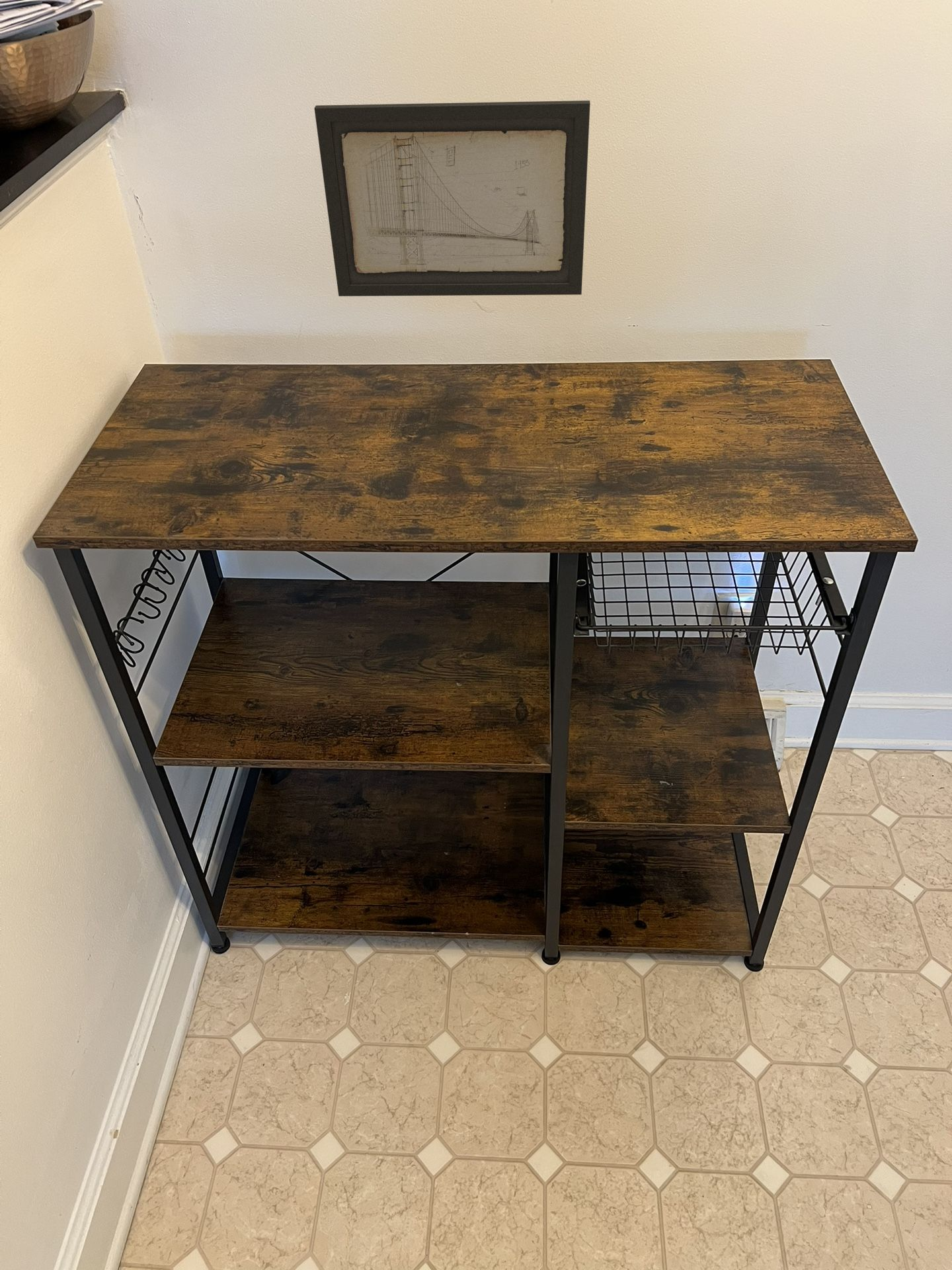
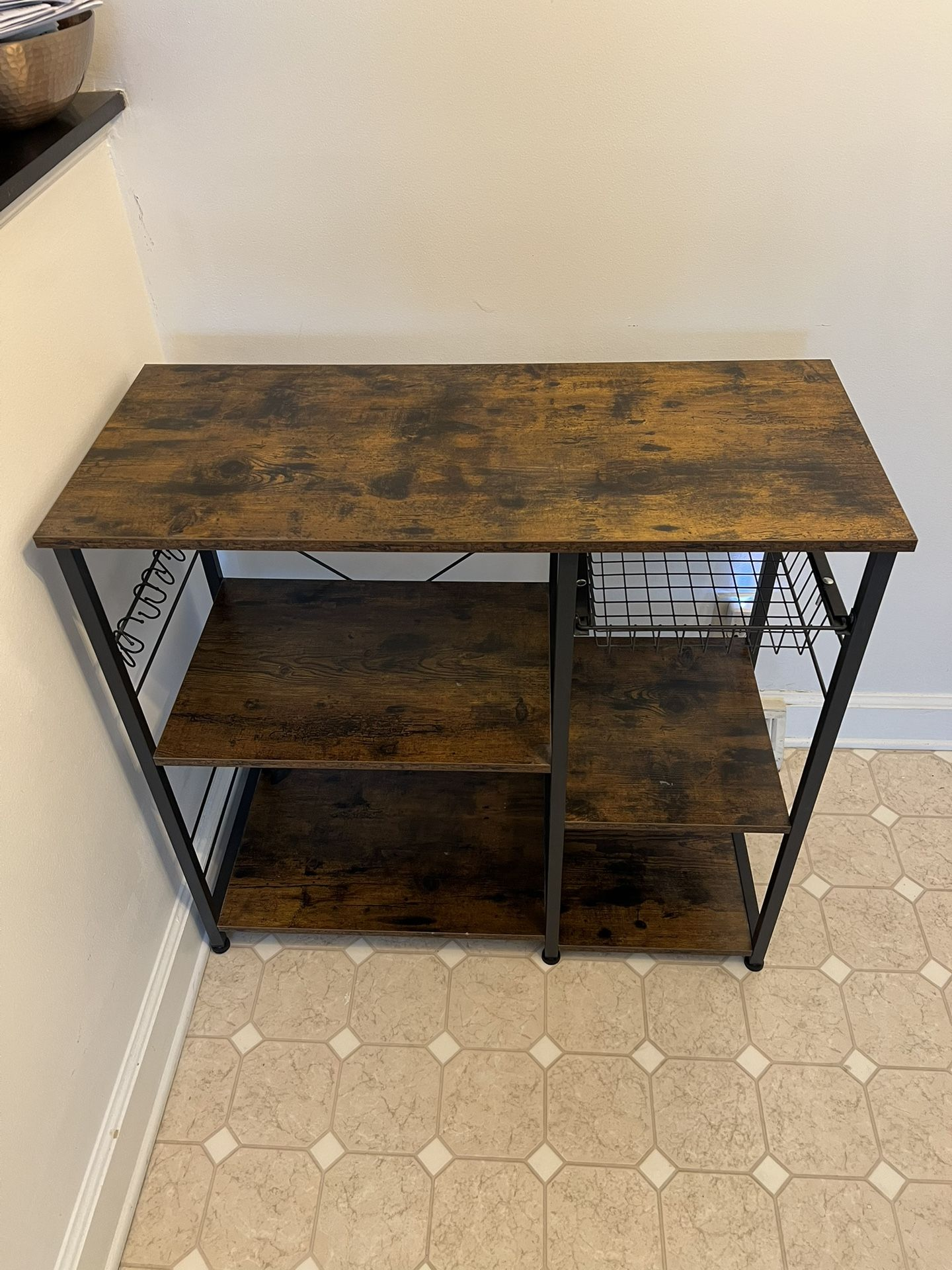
- wall art (456, 204)
